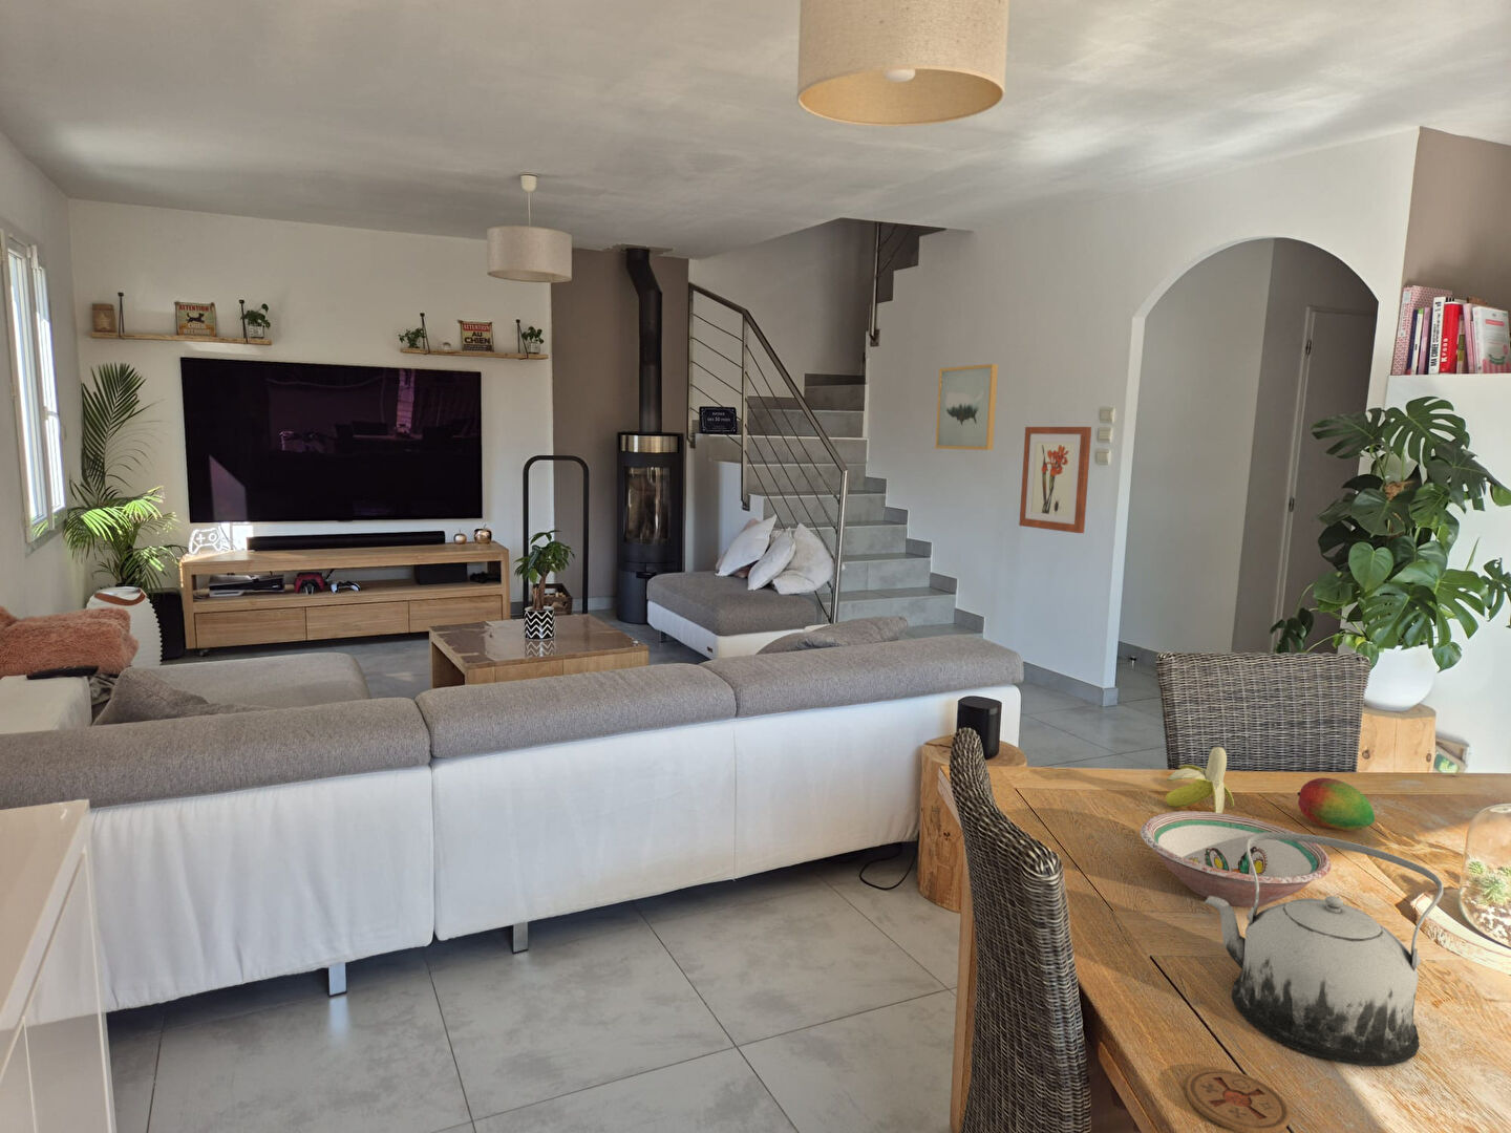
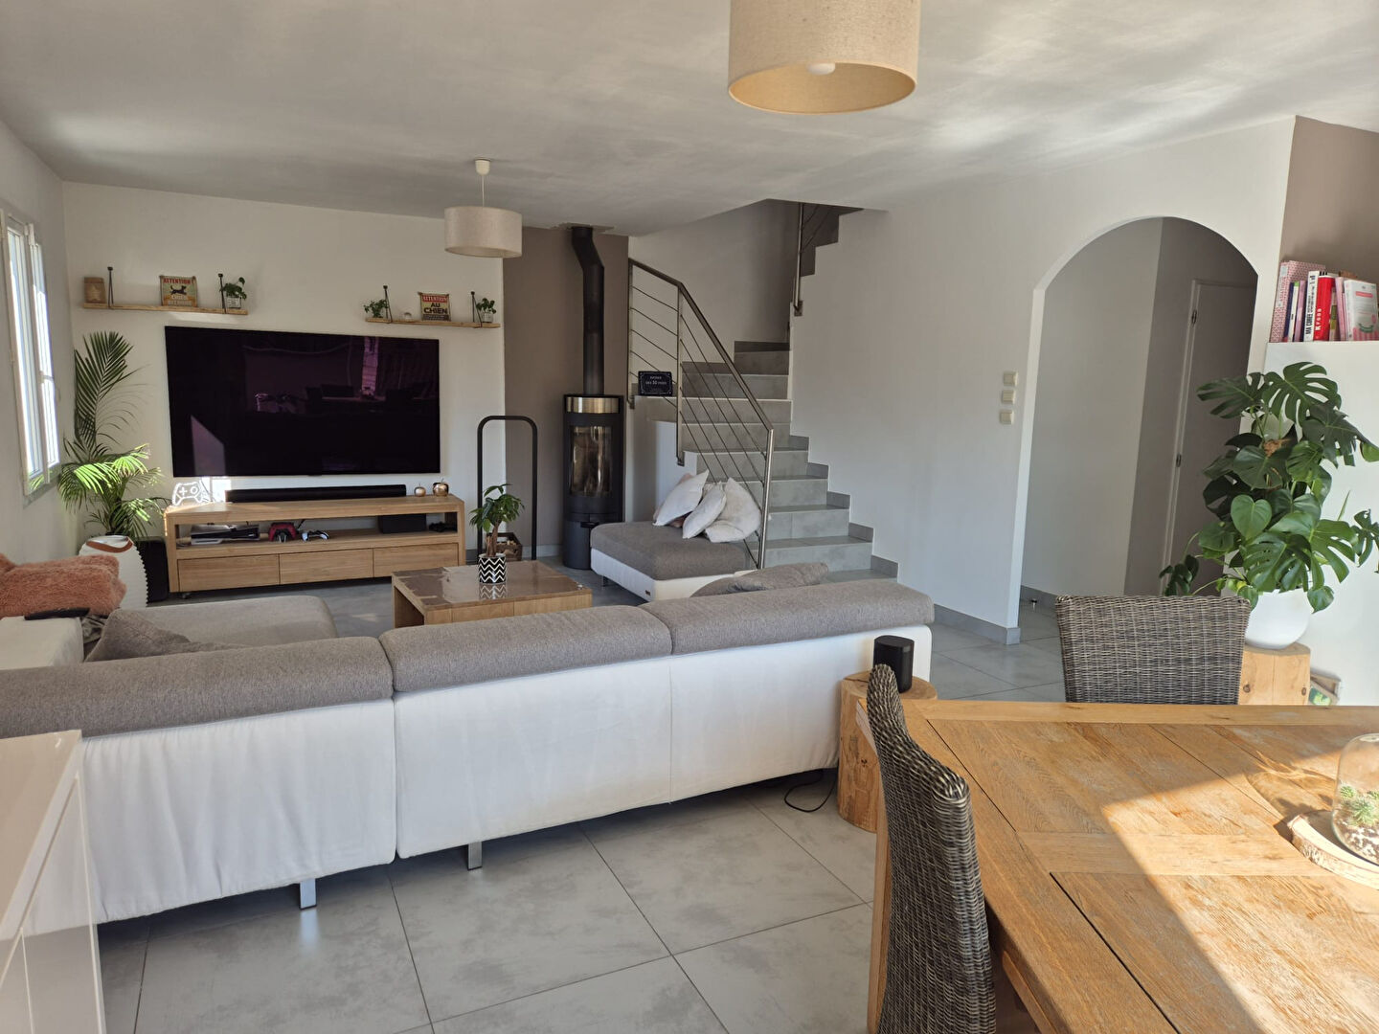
- teapot (1312, 932)
- wall art (1053, 478)
- wall art (965, 408)
- banana (1200, 777)
- fruit (1335, 803)
- bowl (1230, 865)
- coaster (1236, 1100)
